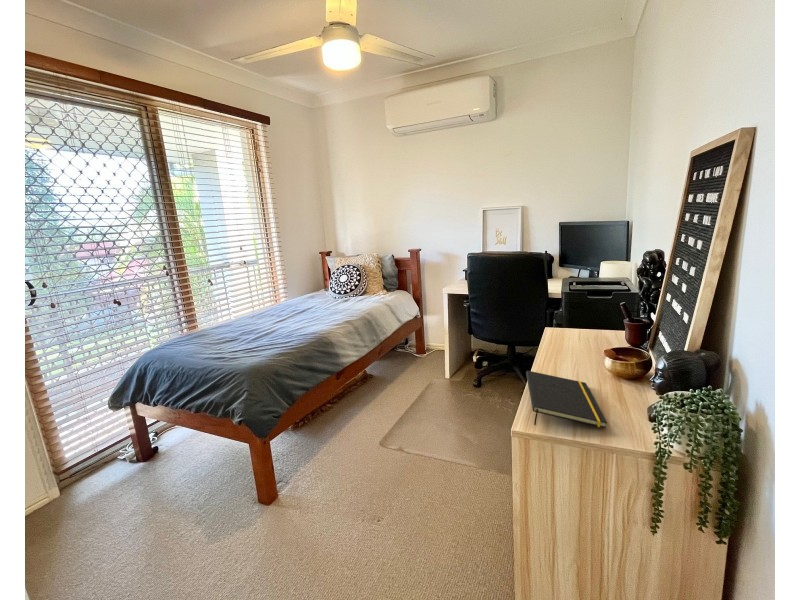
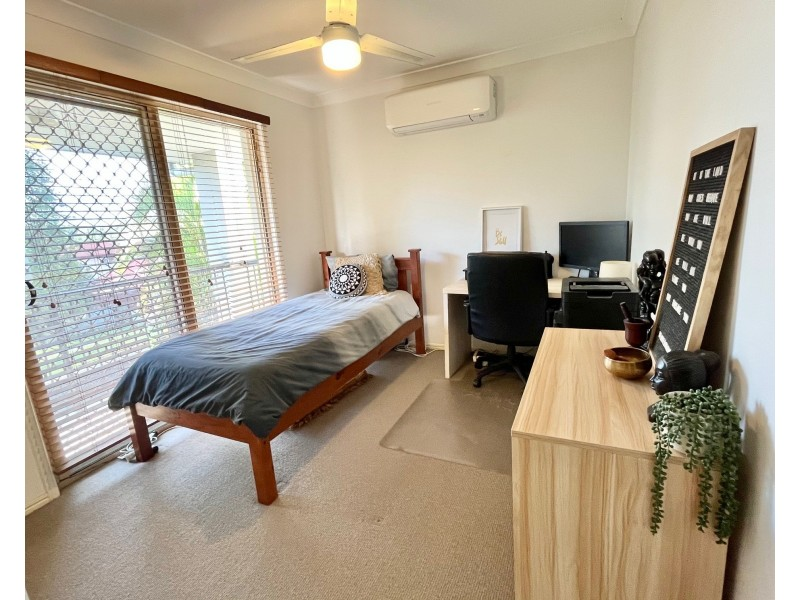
- notepad (561, 395)
